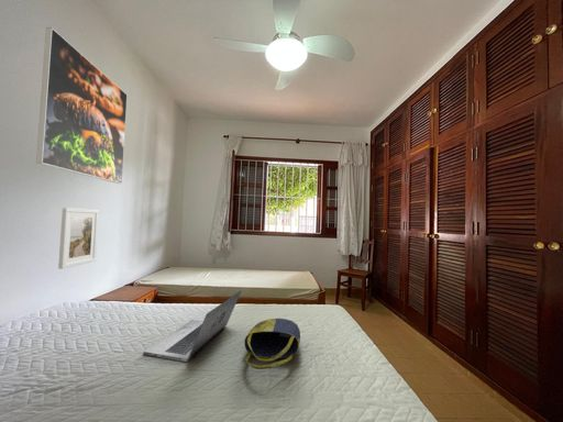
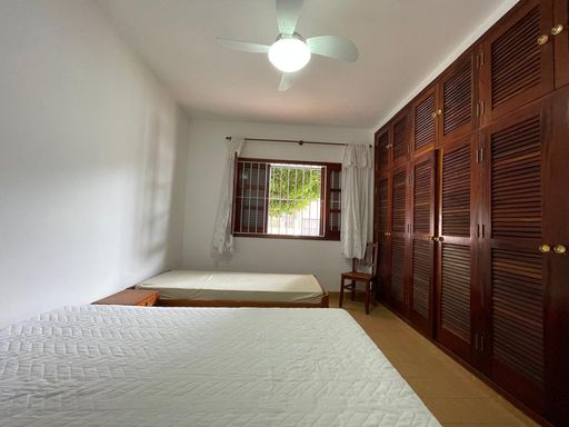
- laptop (197, 320)
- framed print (80, 236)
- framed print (91, 121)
- tote bag (272, 341)
